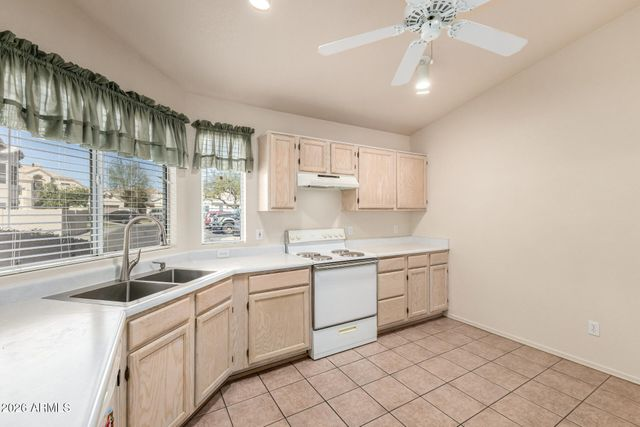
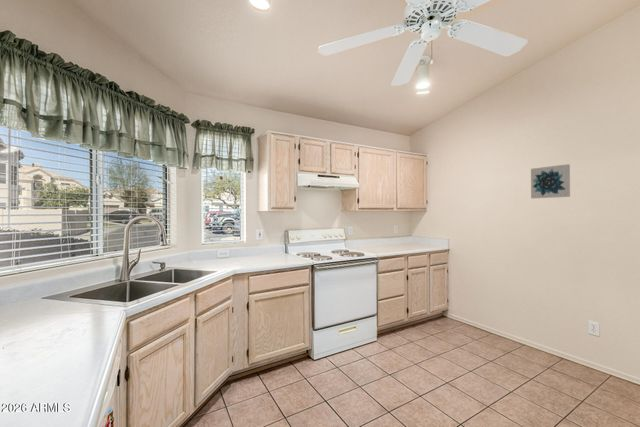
+ wall art (549, 182)
